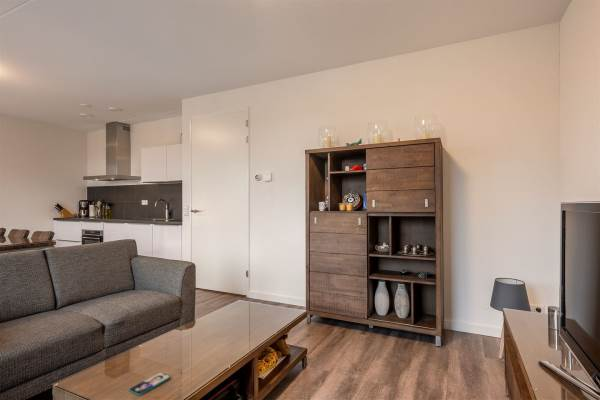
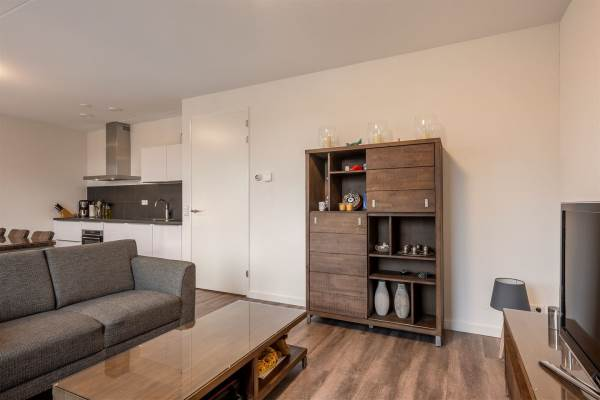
- smartphone (150, 383)
